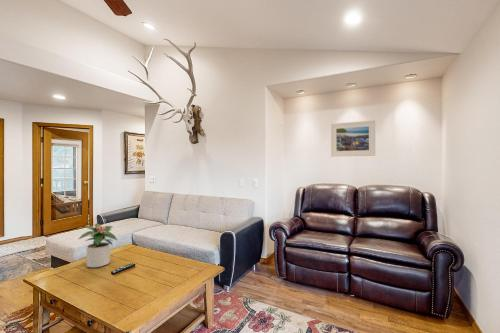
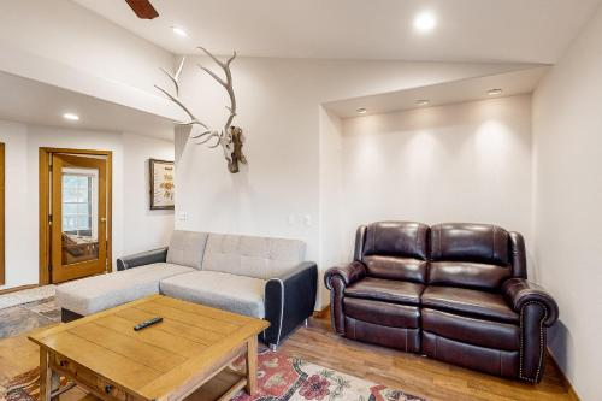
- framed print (352, 139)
- potted plant (99, 244)
